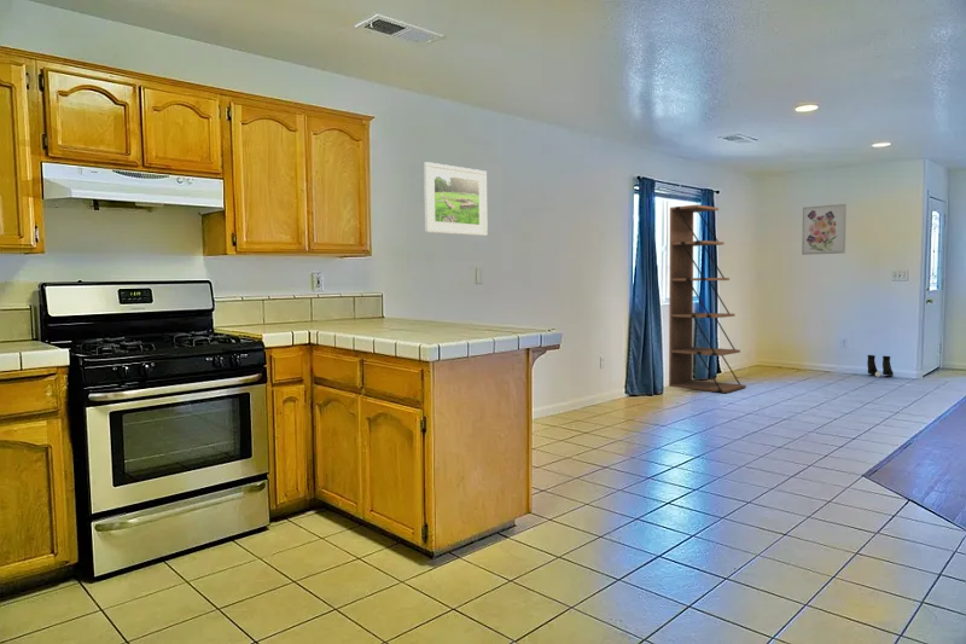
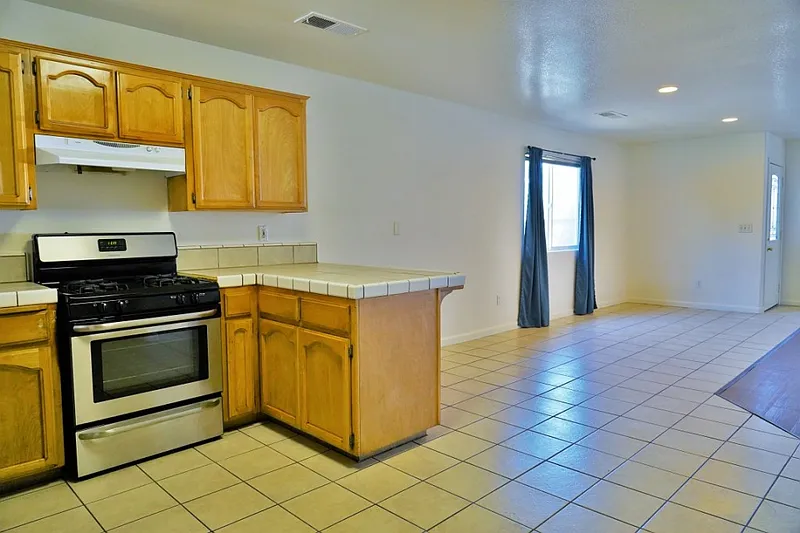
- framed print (456, 199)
- boots (883, 364)
- wall art (824, 230)
- bookcase (700, 300)
